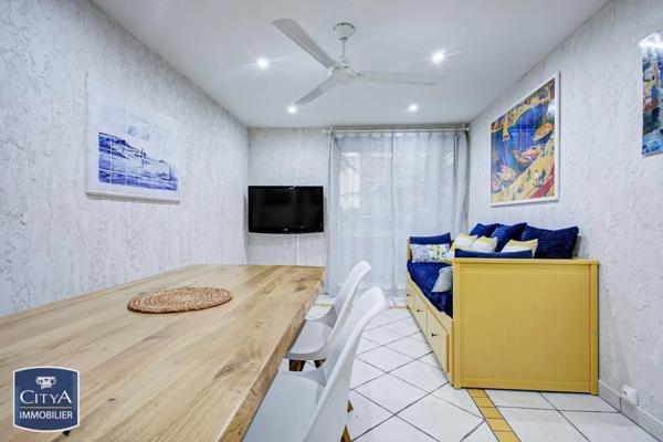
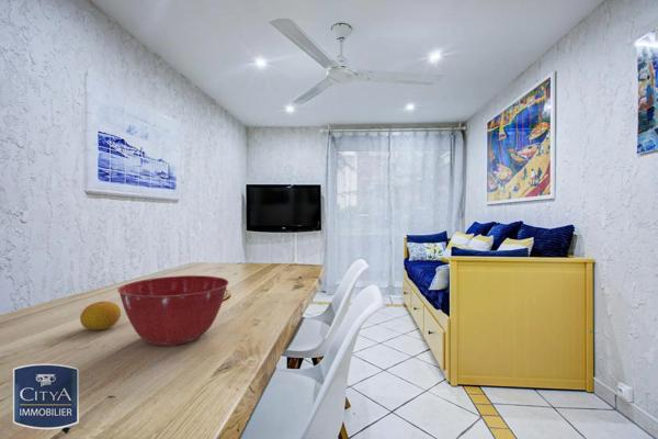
+ fruit (101, 314)
+ mixing bowl (177, 309)
